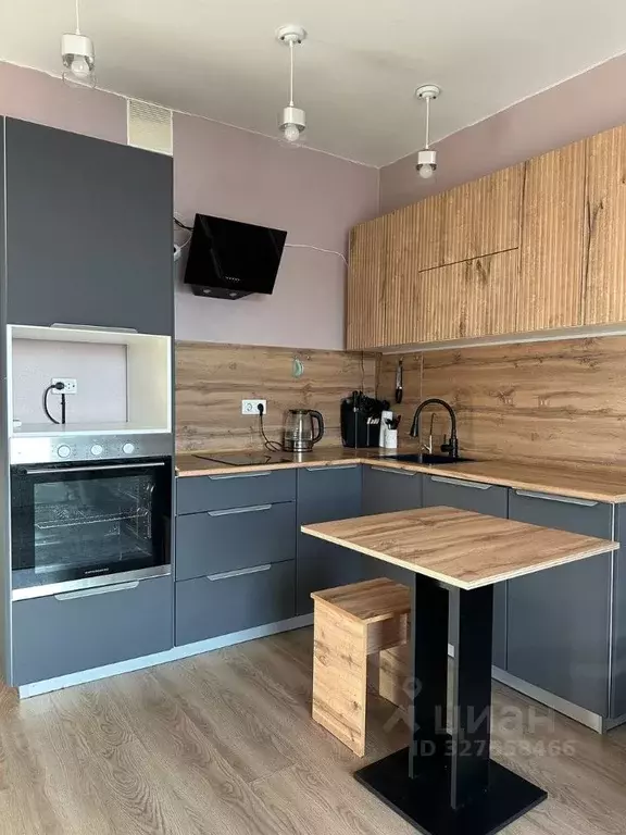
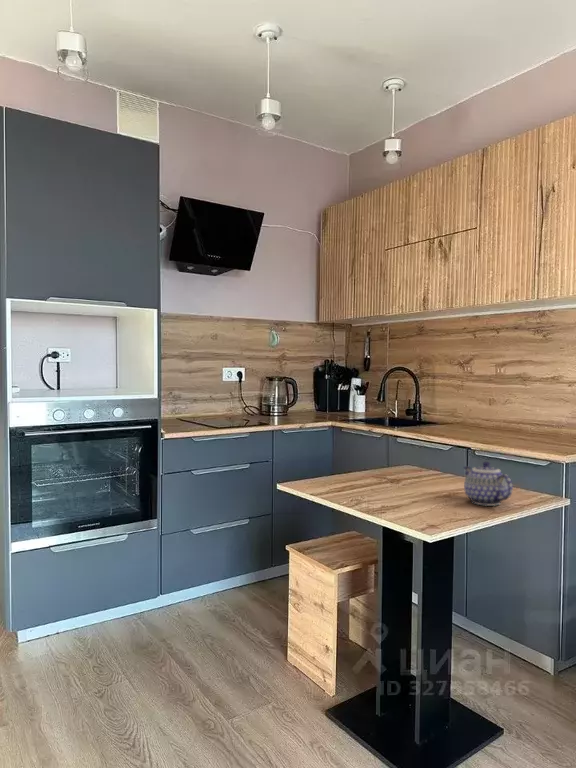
+ teapot (485, 482)
